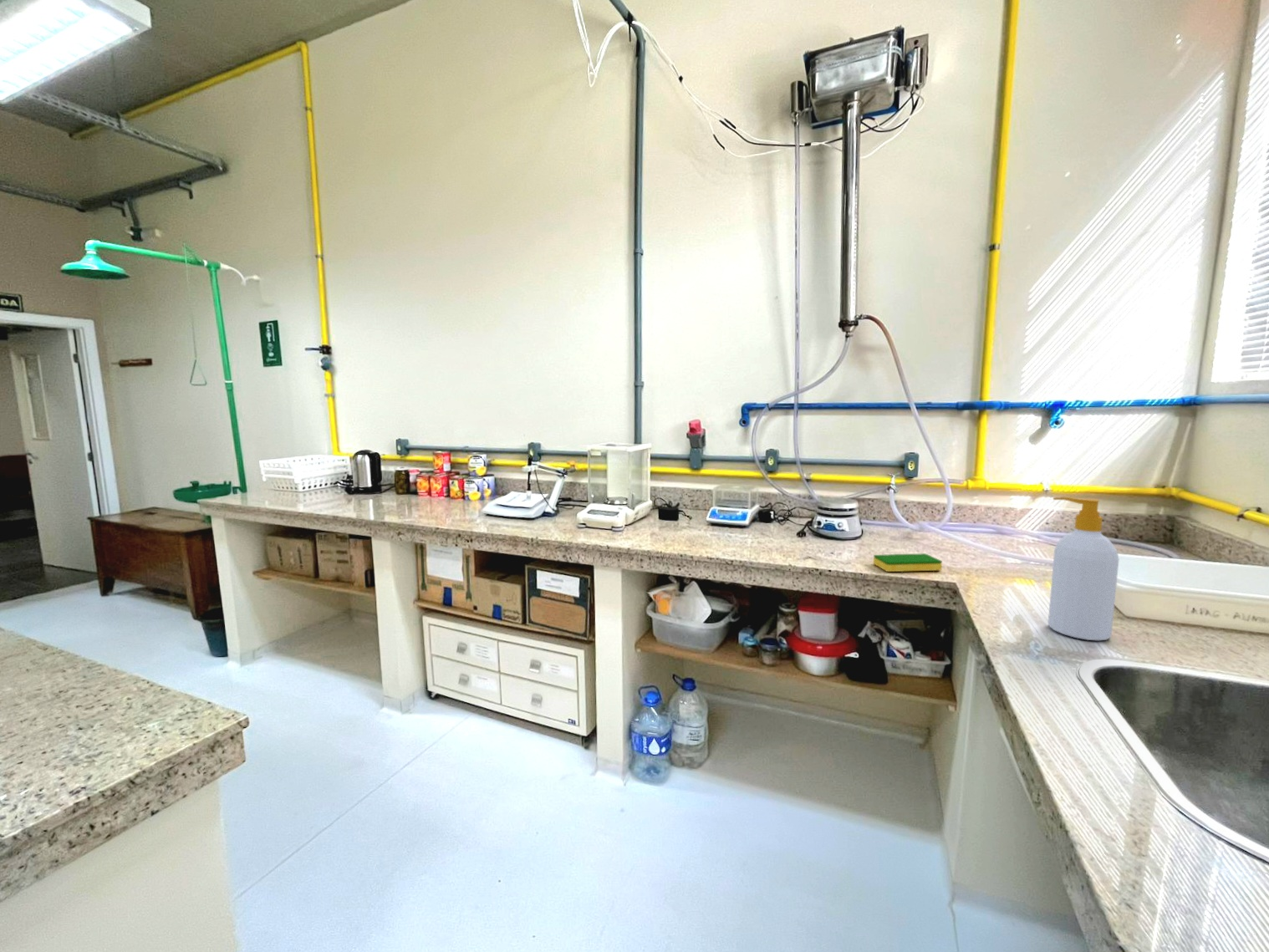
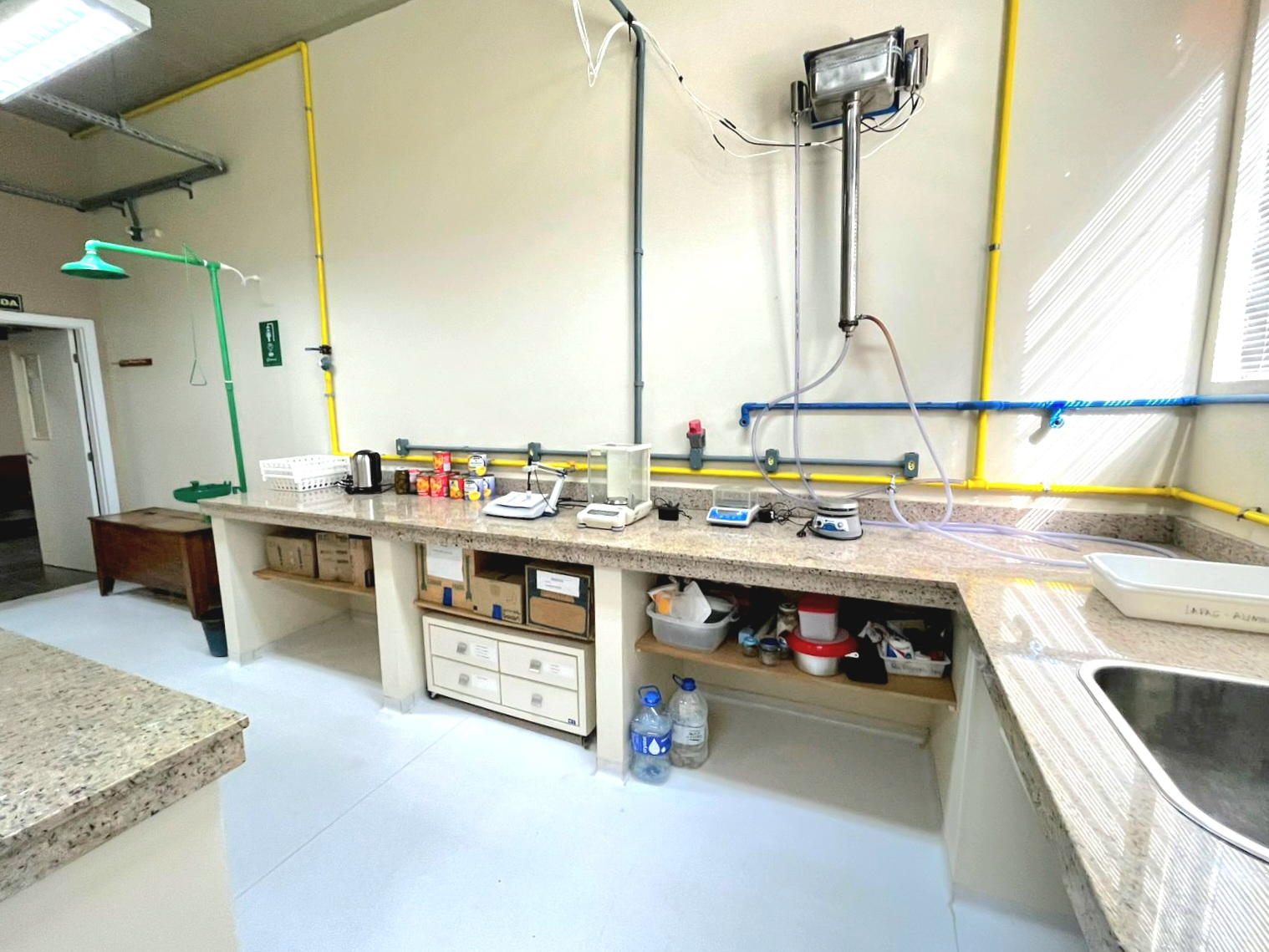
- dish sponge (906, 562)
- soap bottle (1081, 565)
